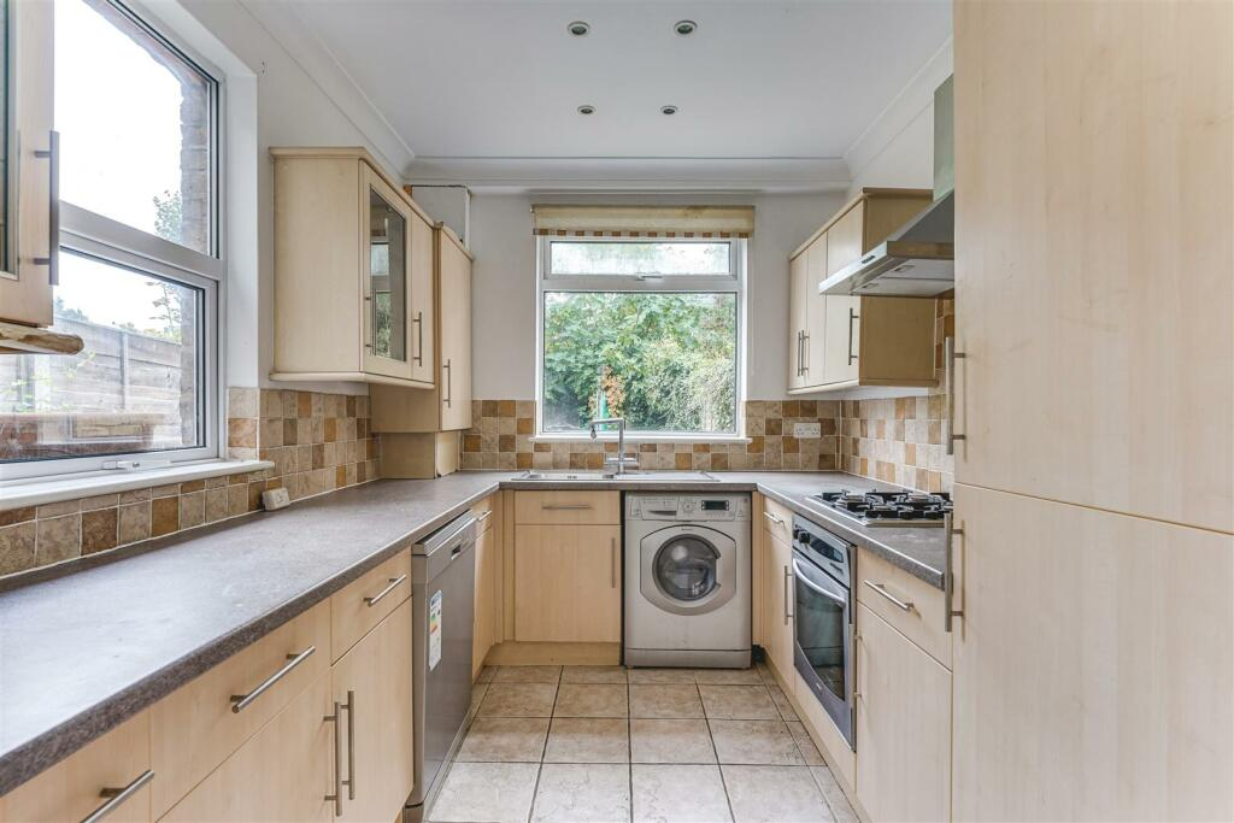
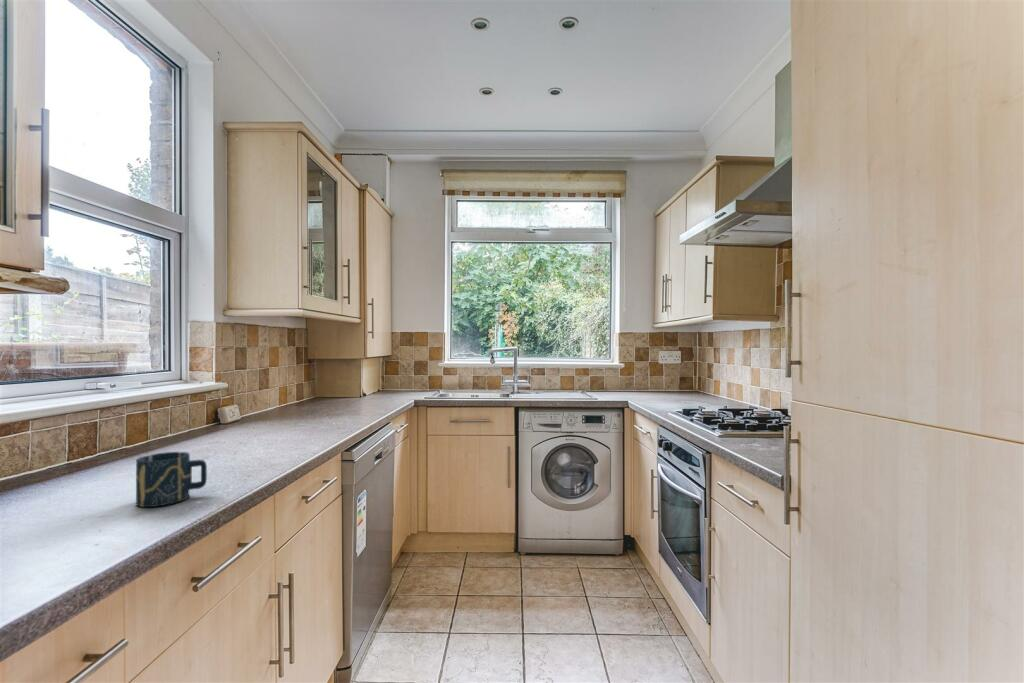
+ cup (172, 477)
